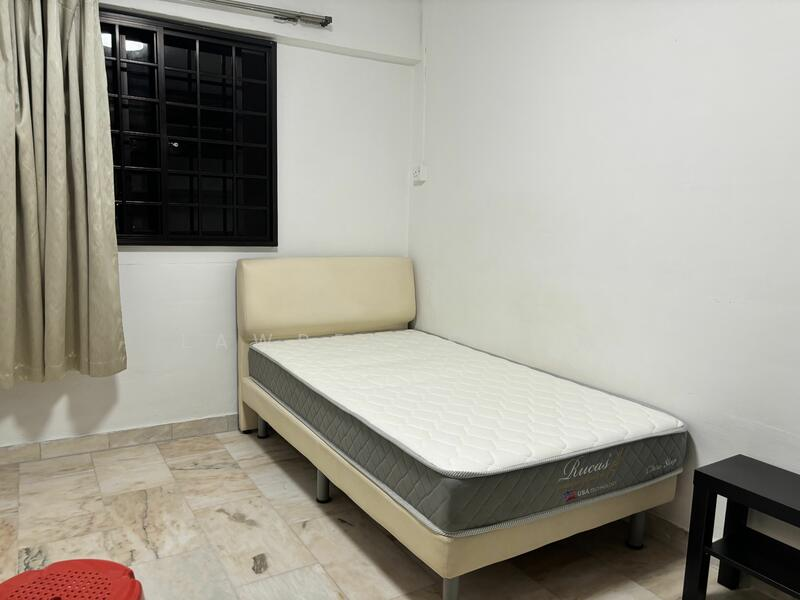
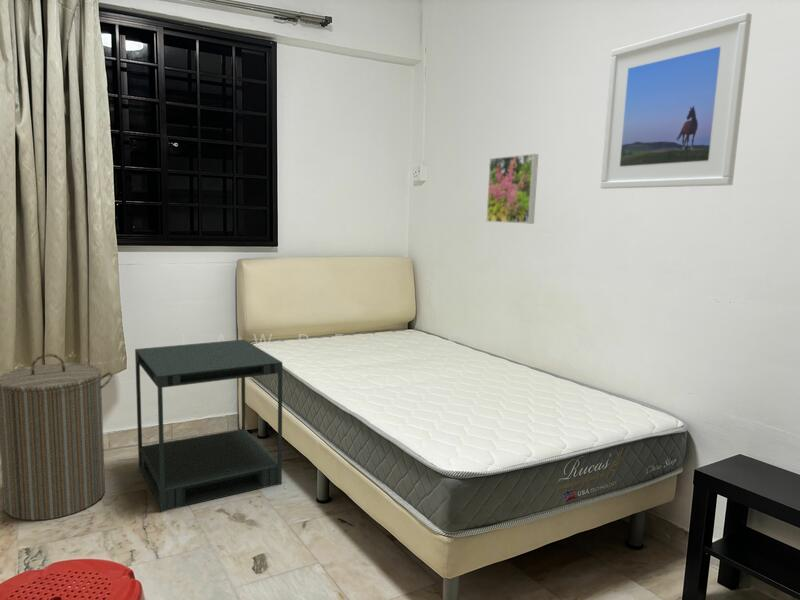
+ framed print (510, 189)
+ laundry hamper (53, 427)
+ side table (210, 434)
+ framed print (666, 111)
